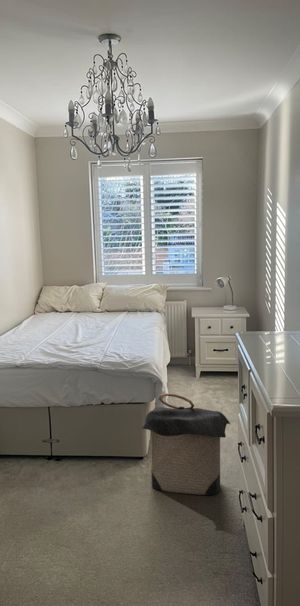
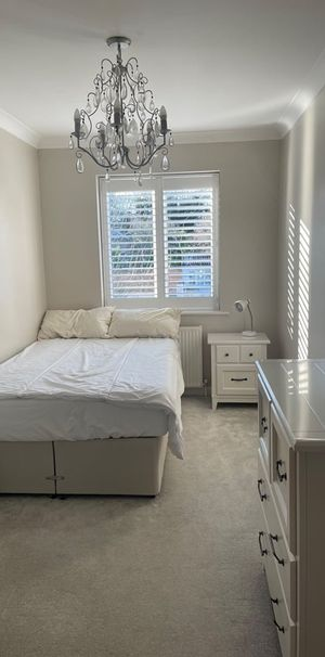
- laundry hamper (187, 437)
